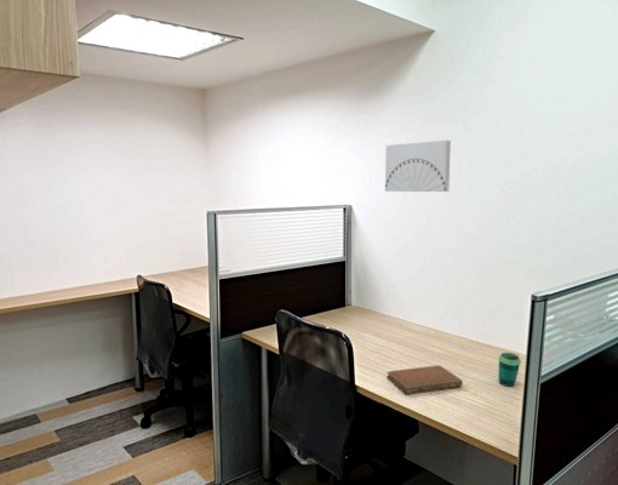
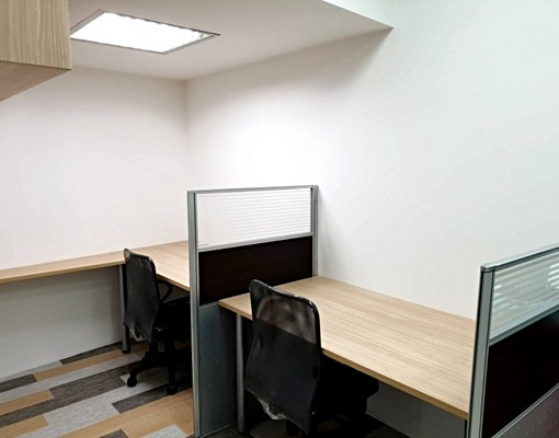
- wall art (416, 167)
- cup (509, 370)
- notebook (423, 378)
